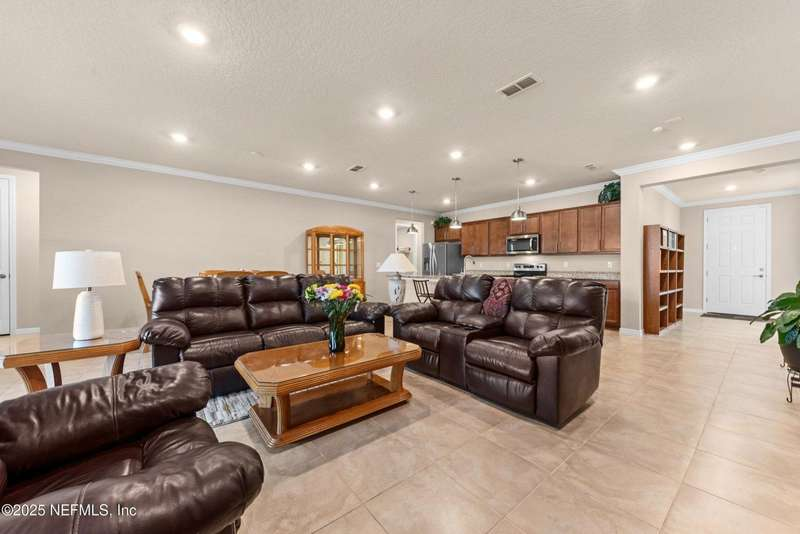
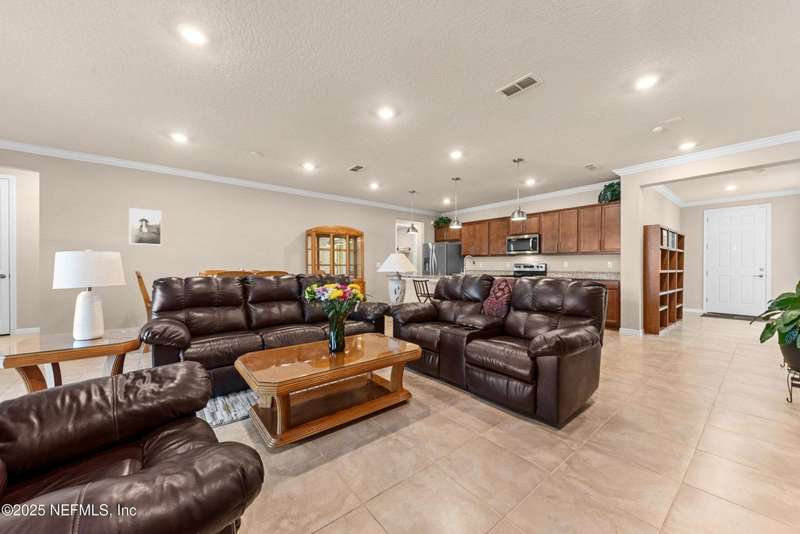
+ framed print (145, 227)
